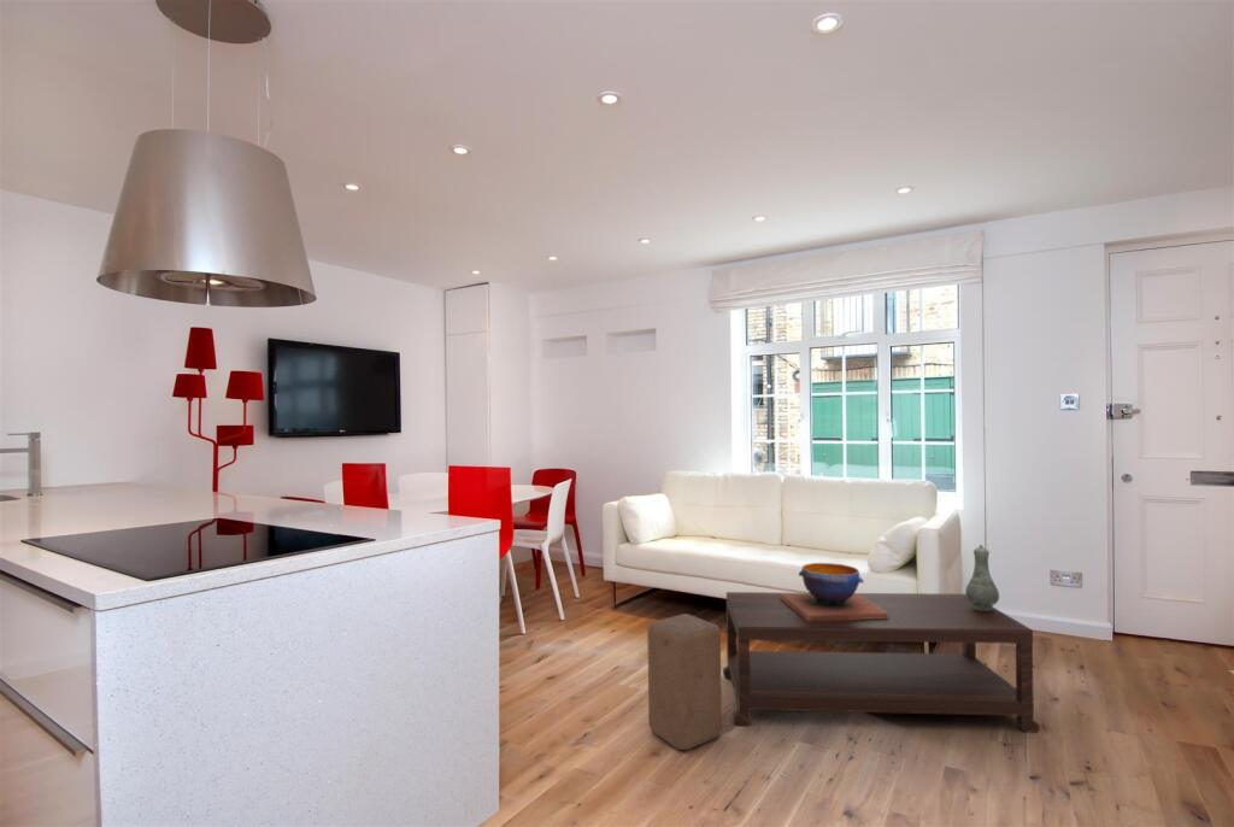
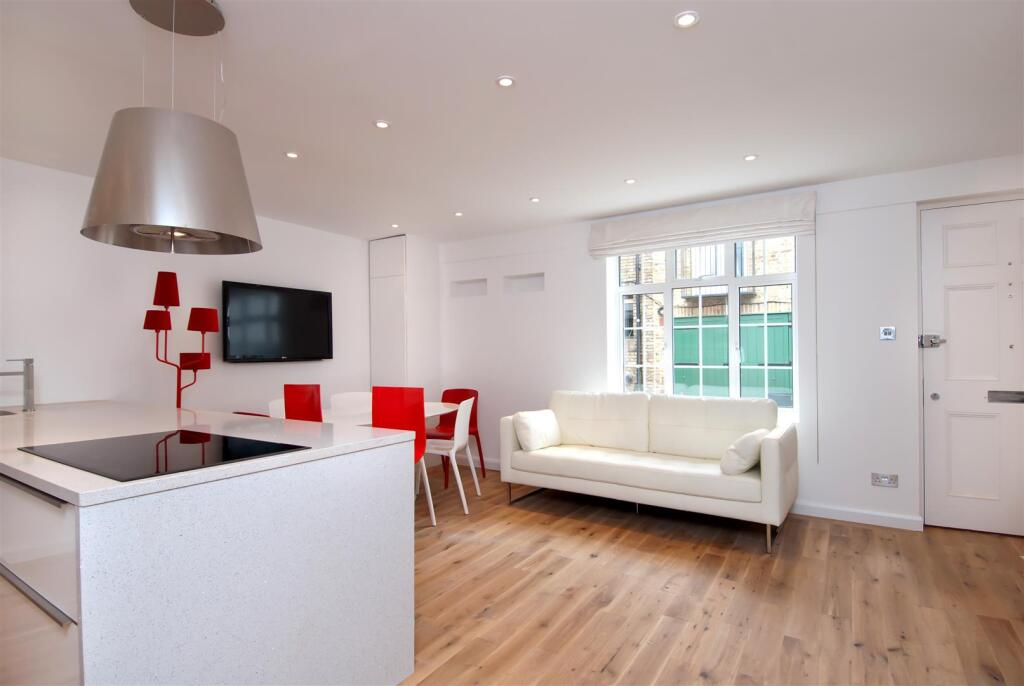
- coffee table (863, 655)
- decorative bowl (830, 587)
- vase (981, 576)
- stool (683, 679)
